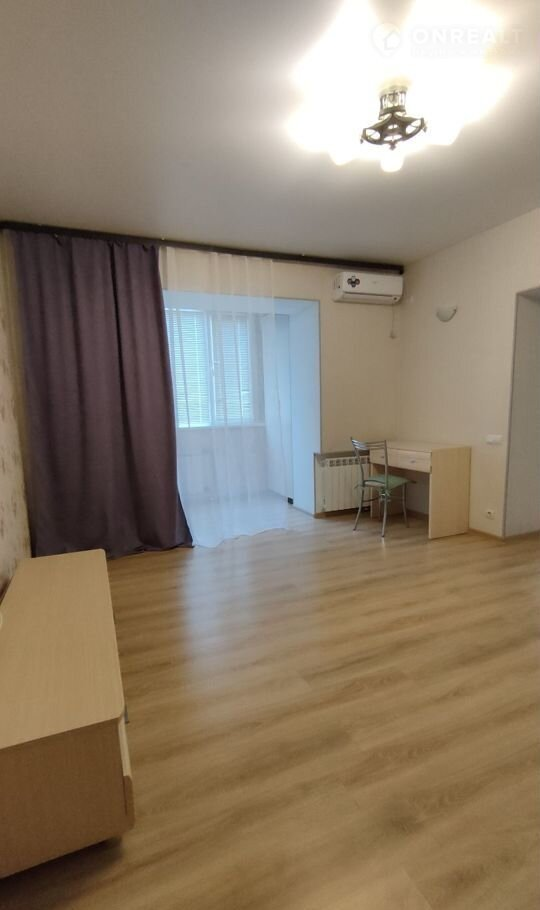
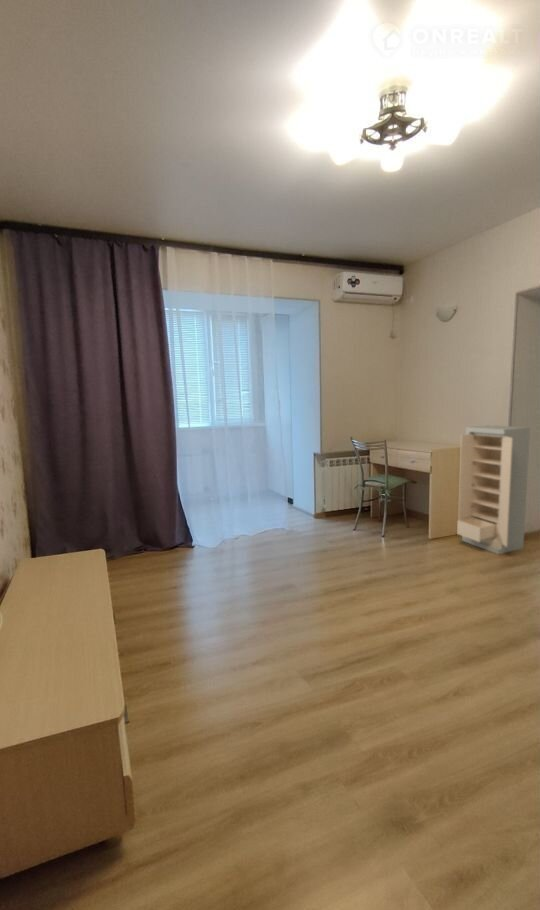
+ storage cabinet (493, 488)
